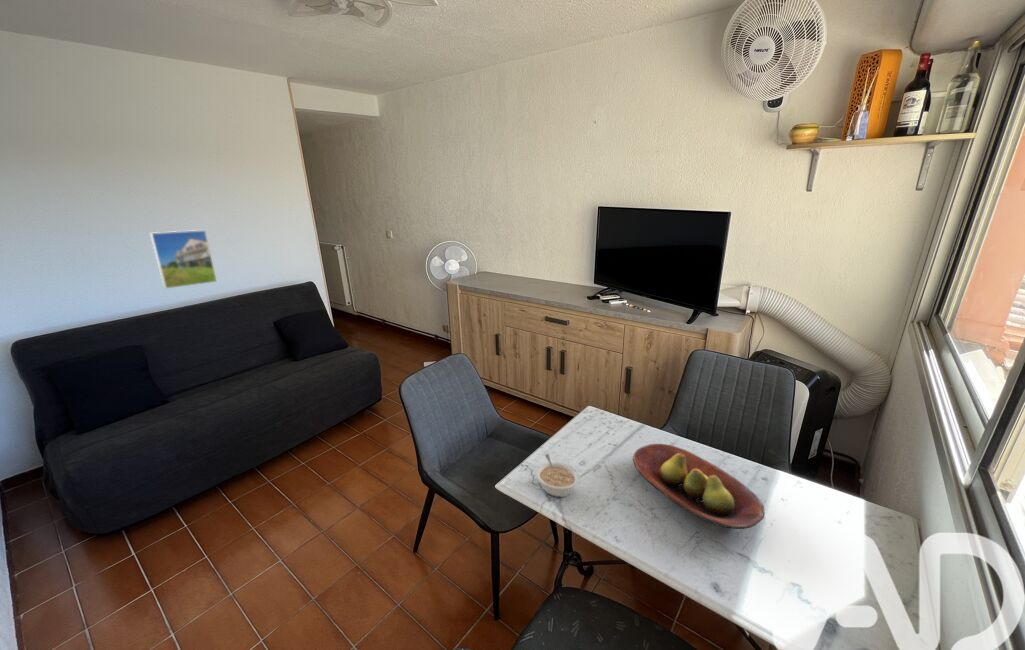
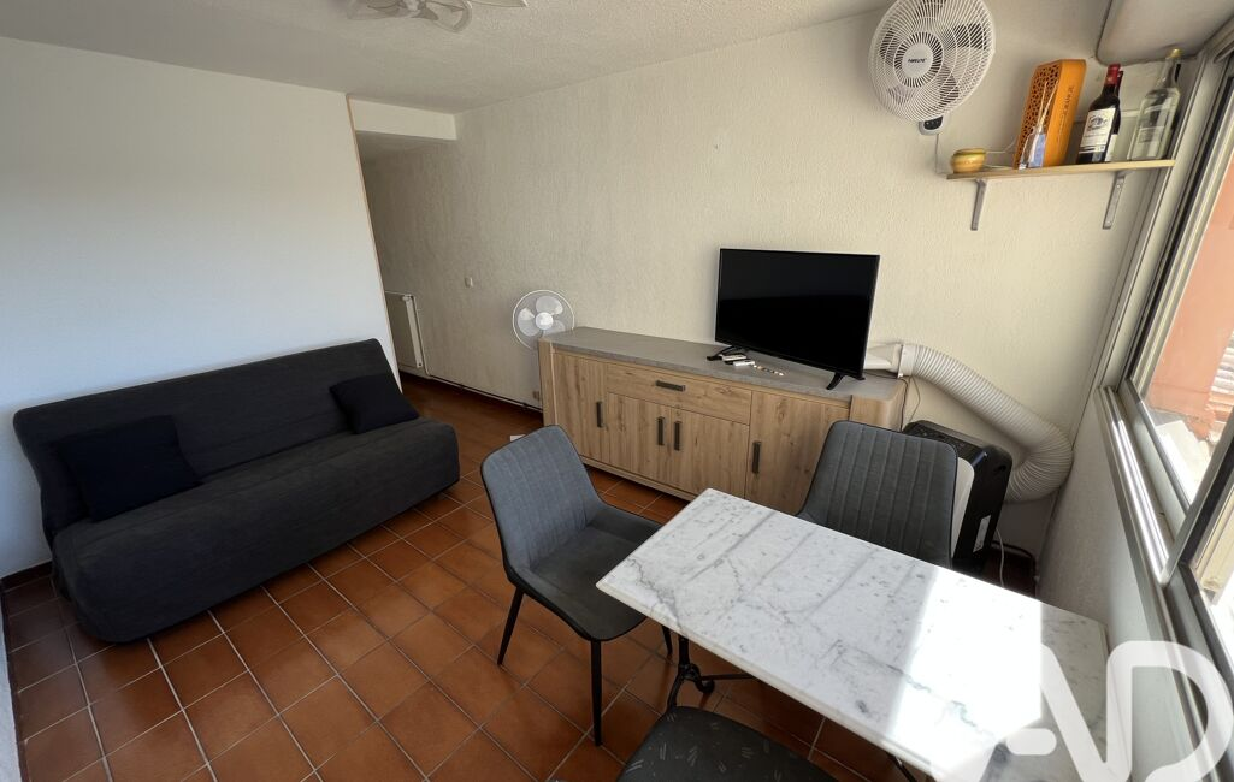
- fruit bowl (692, 480)
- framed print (185, 258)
- legume (555, 479)
